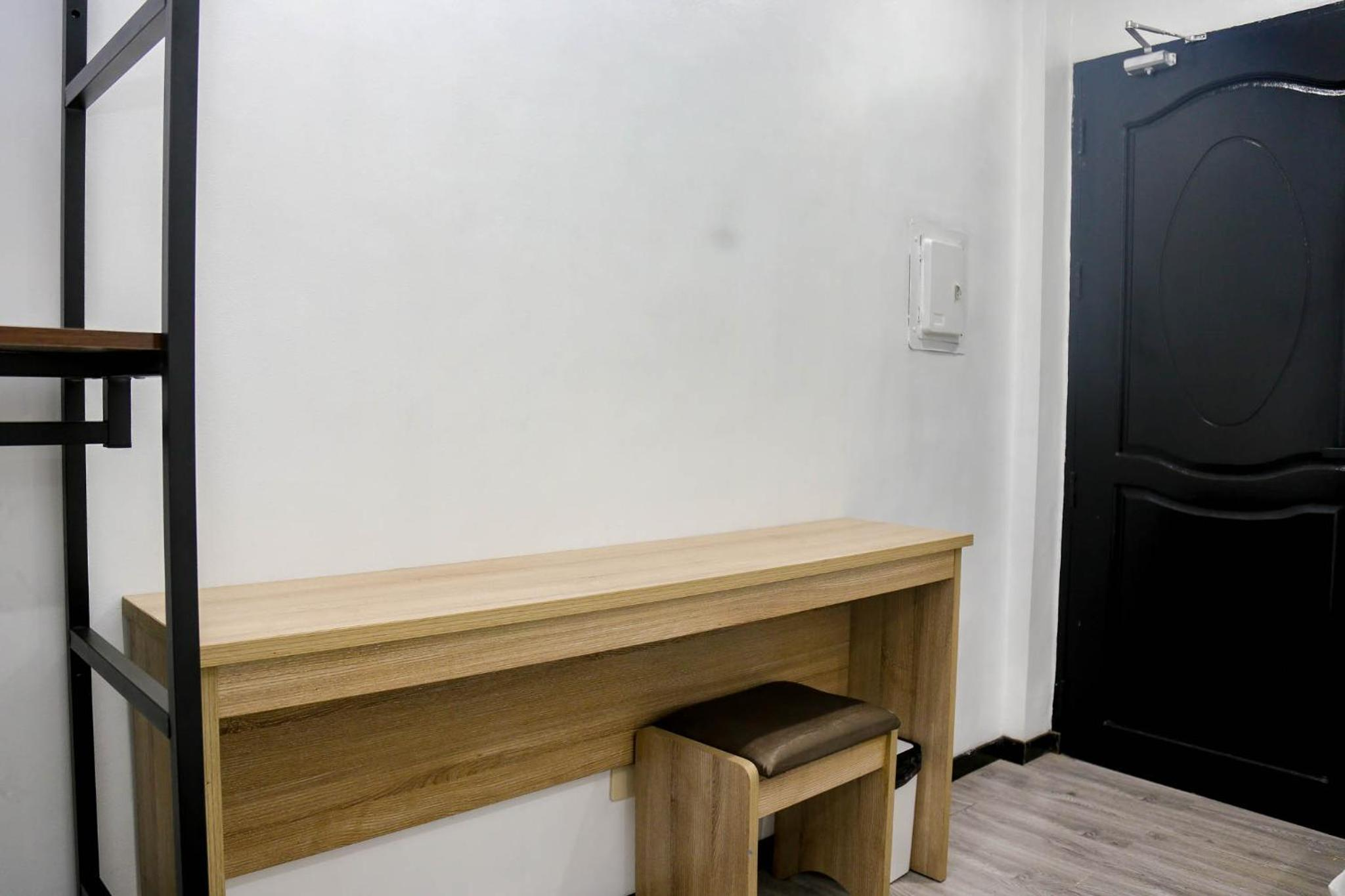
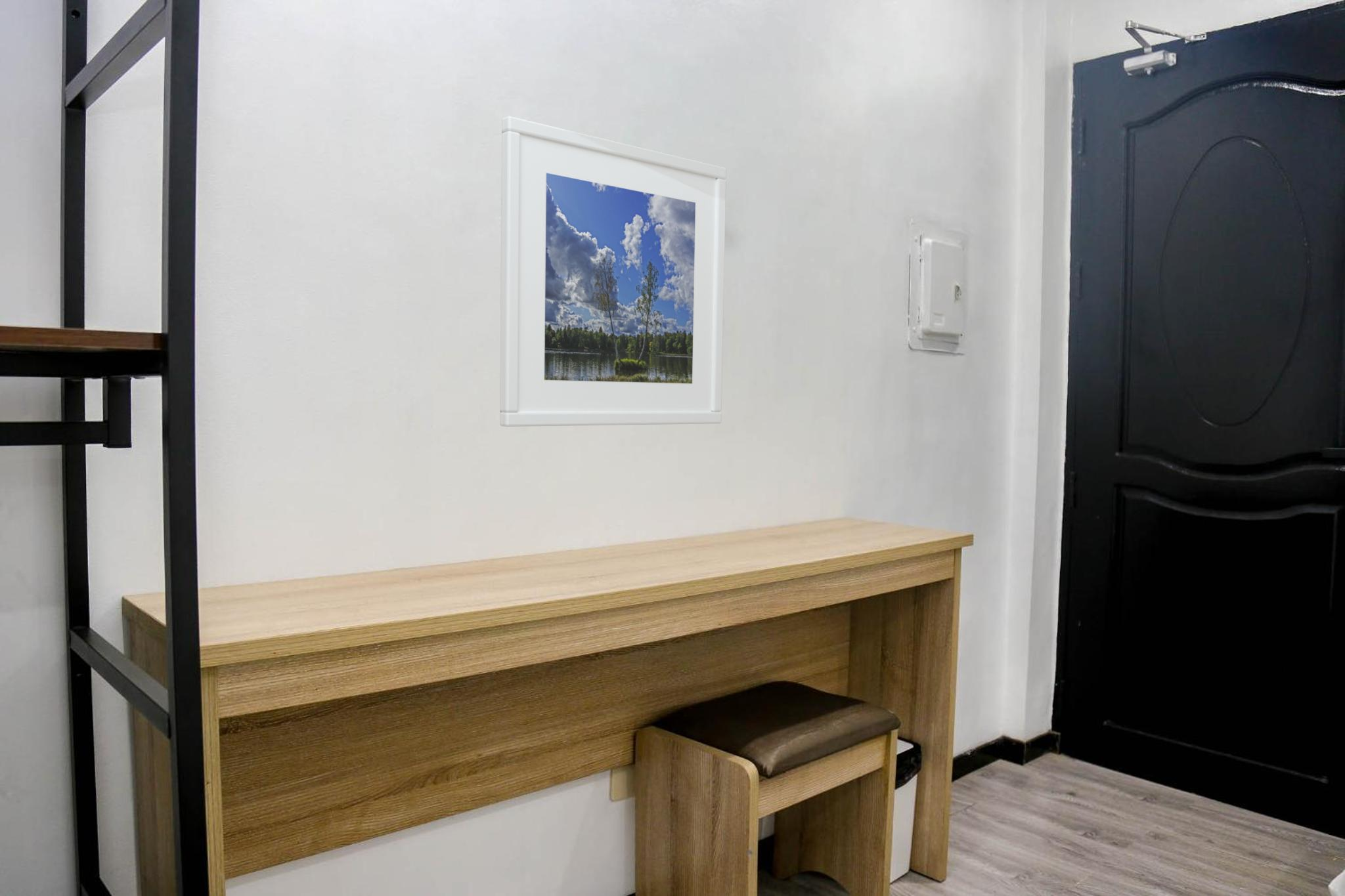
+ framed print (622, 286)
